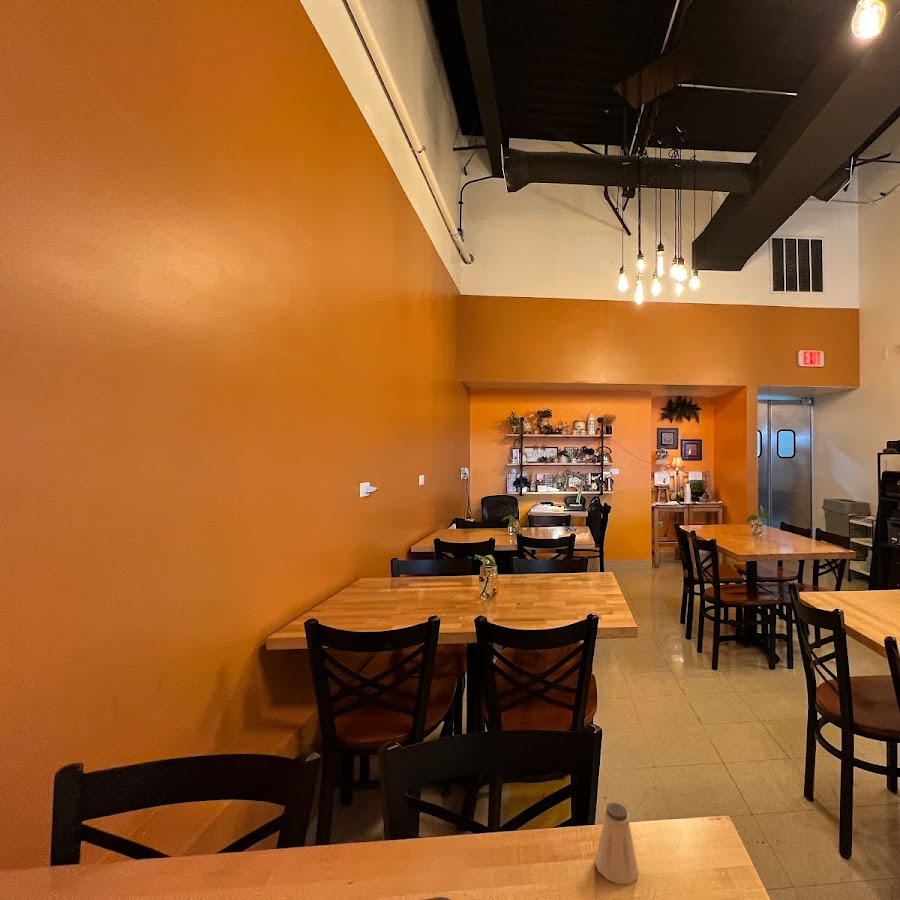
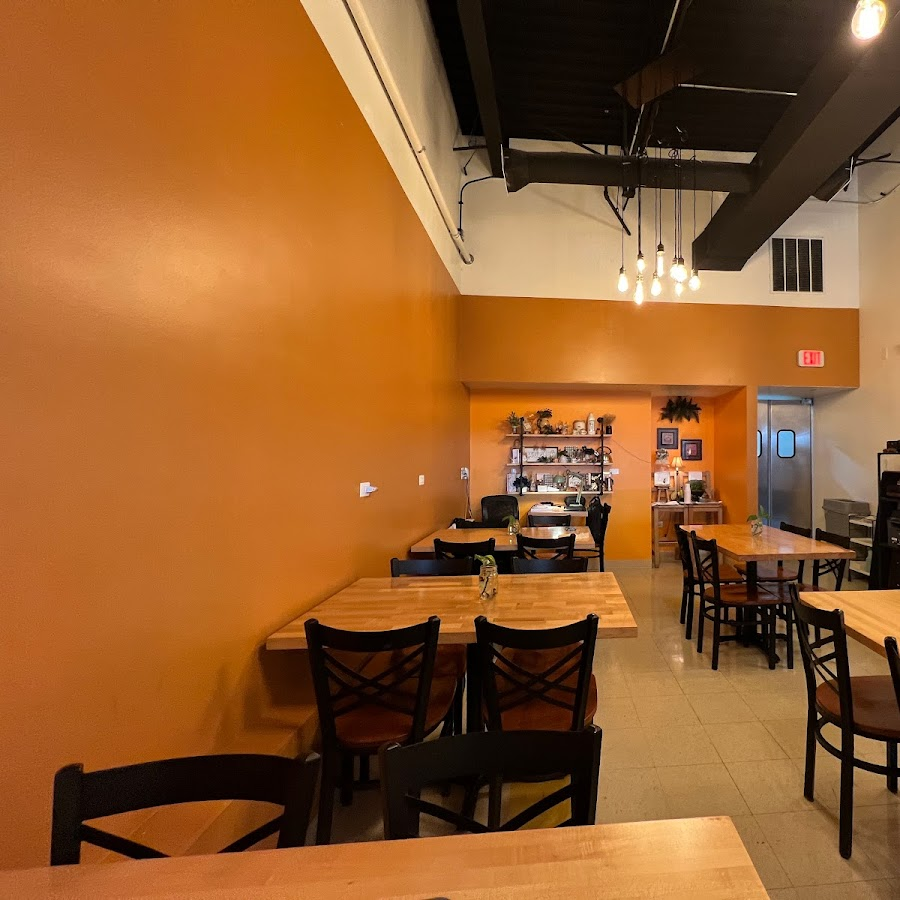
- saltshaker (616, 837)
